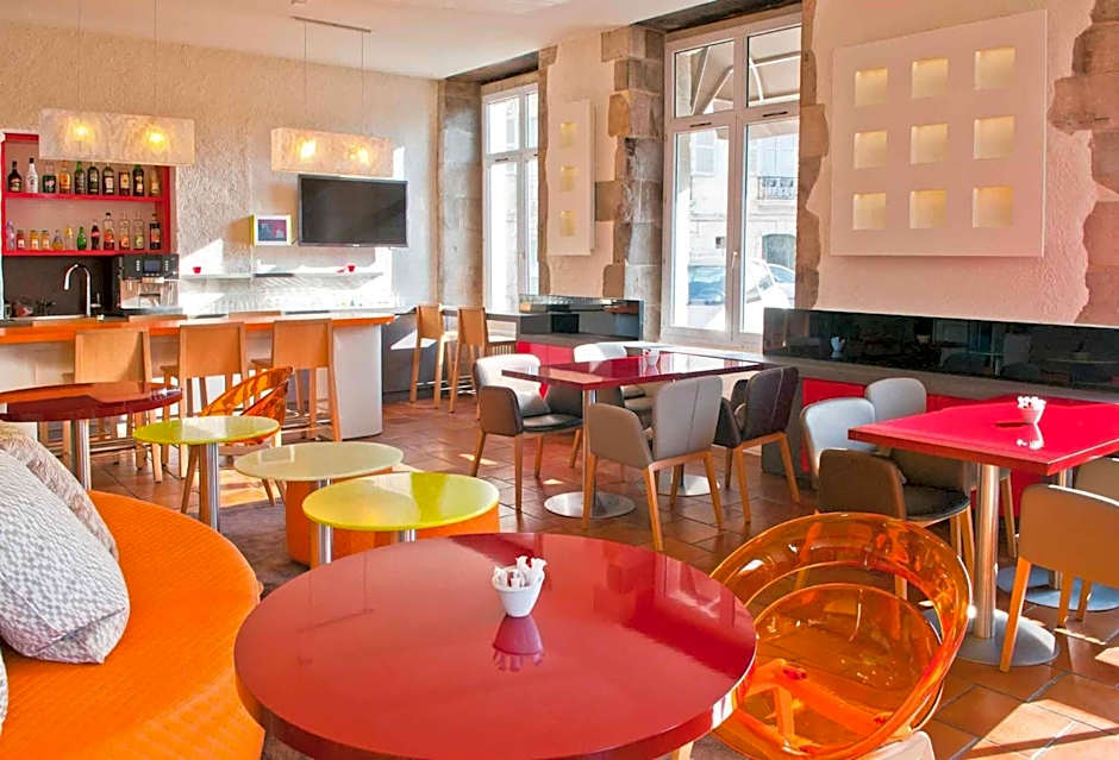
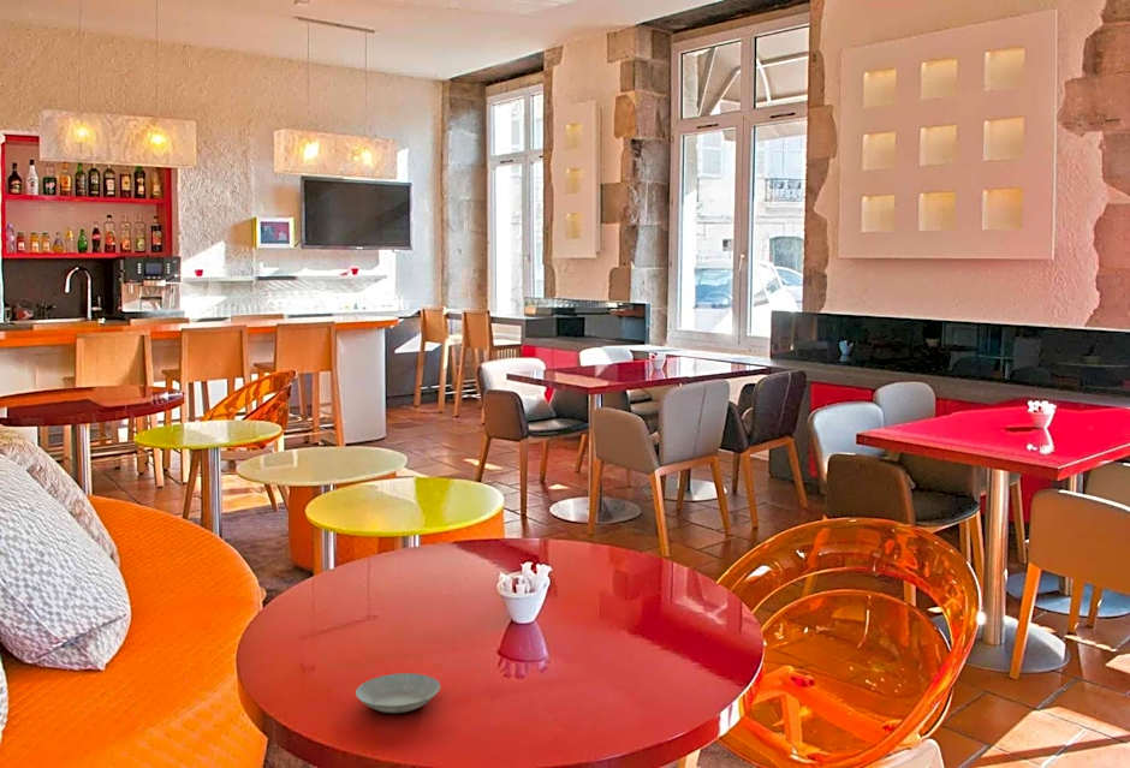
+ saucer (398, 696)
